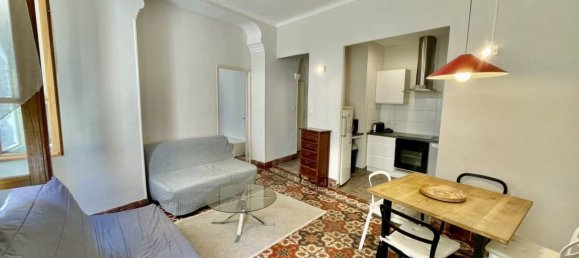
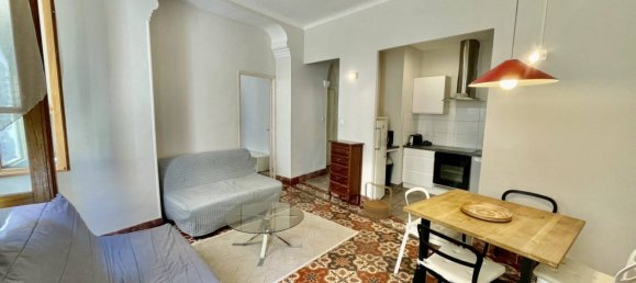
+ woven basket (377, 199)
